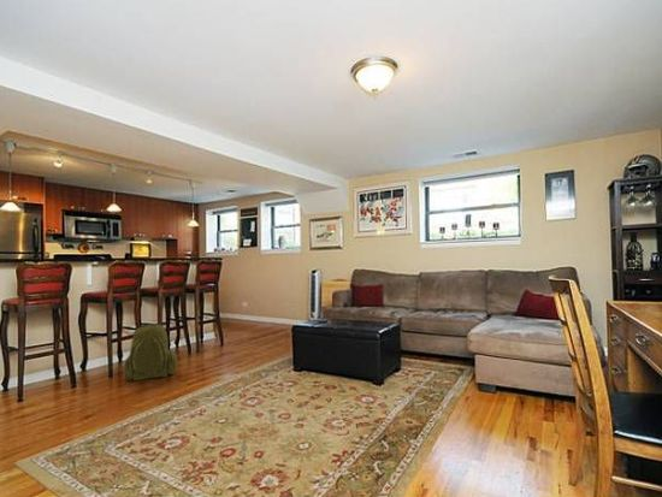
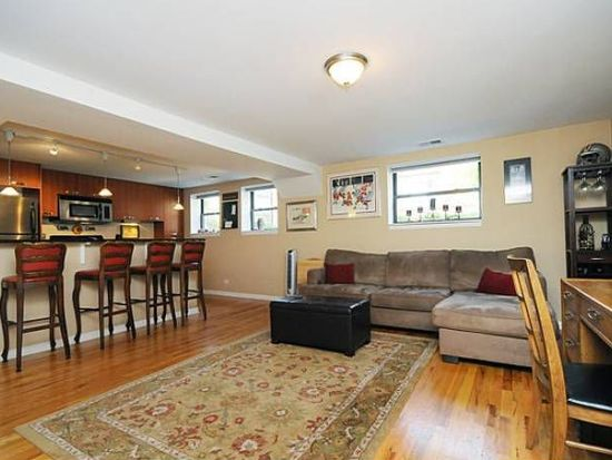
- backpack (150, 350)
